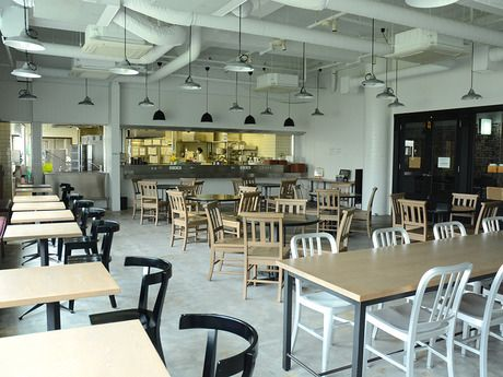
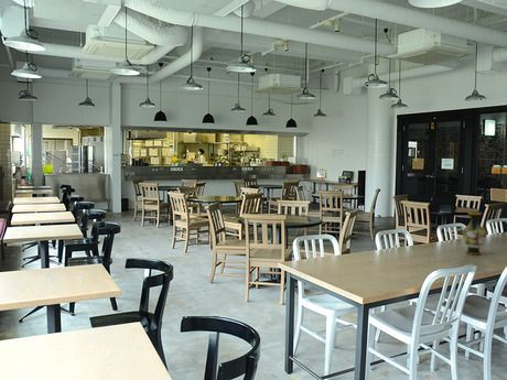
+ vase (474, 232)
